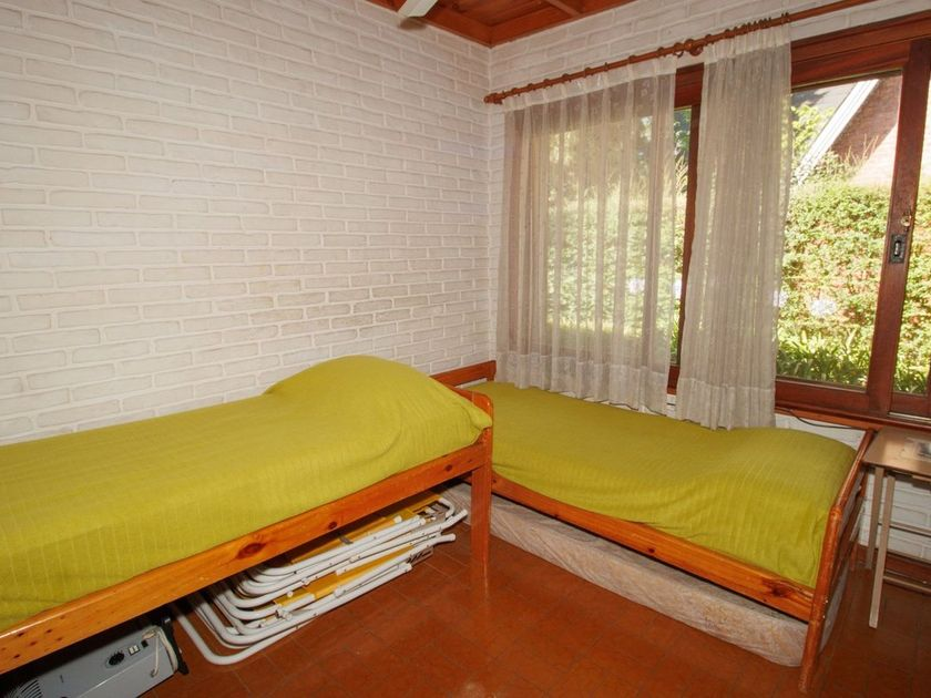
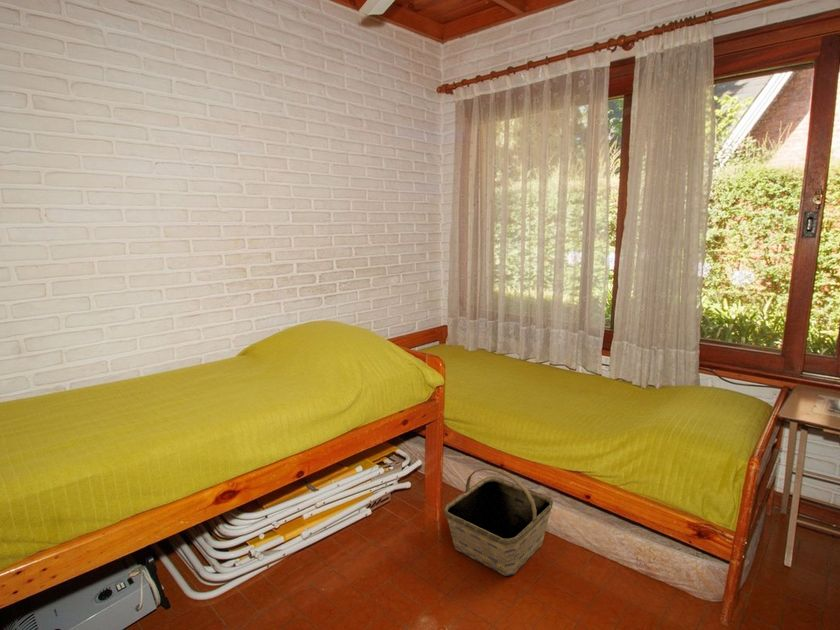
+ basket (499, 508)
